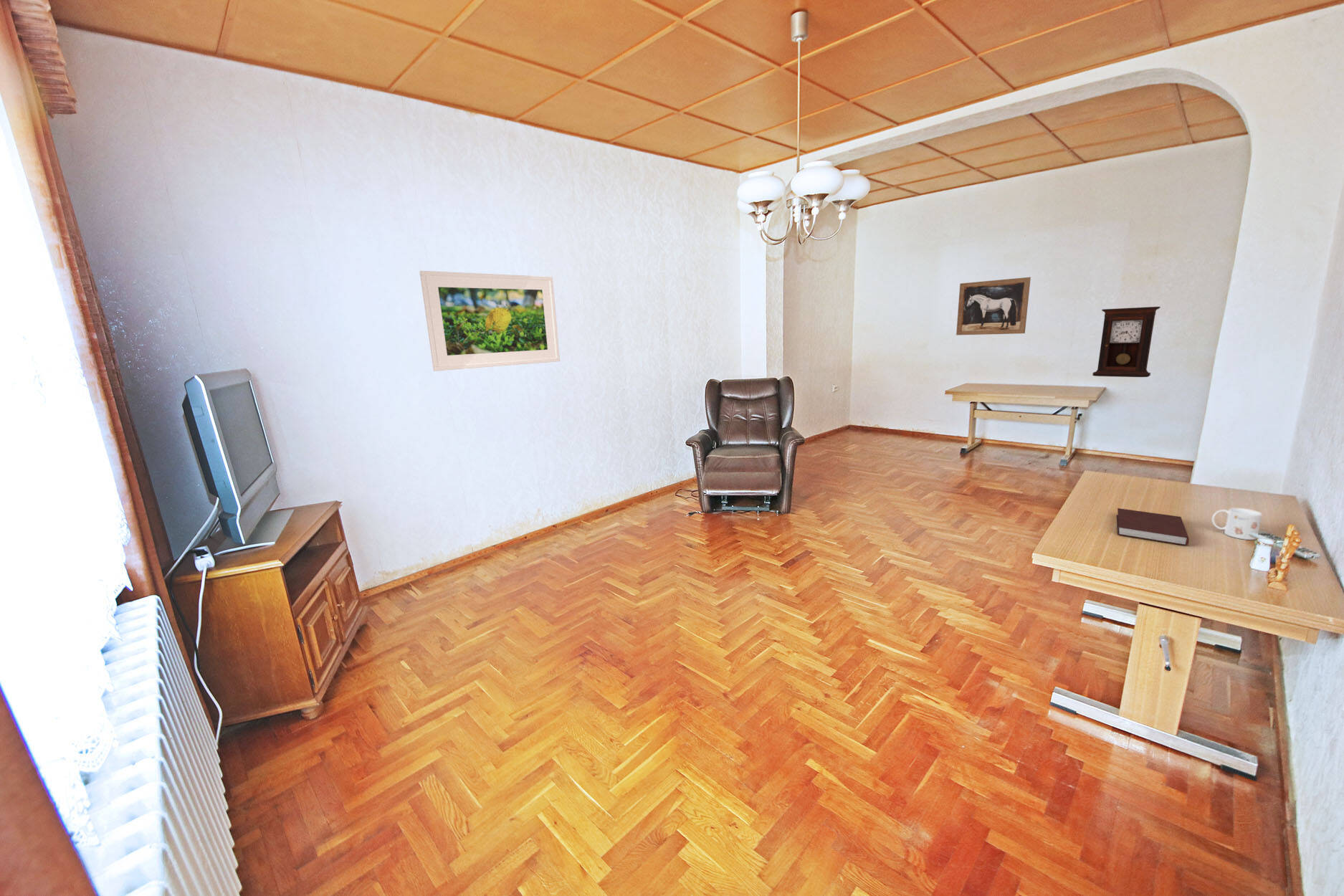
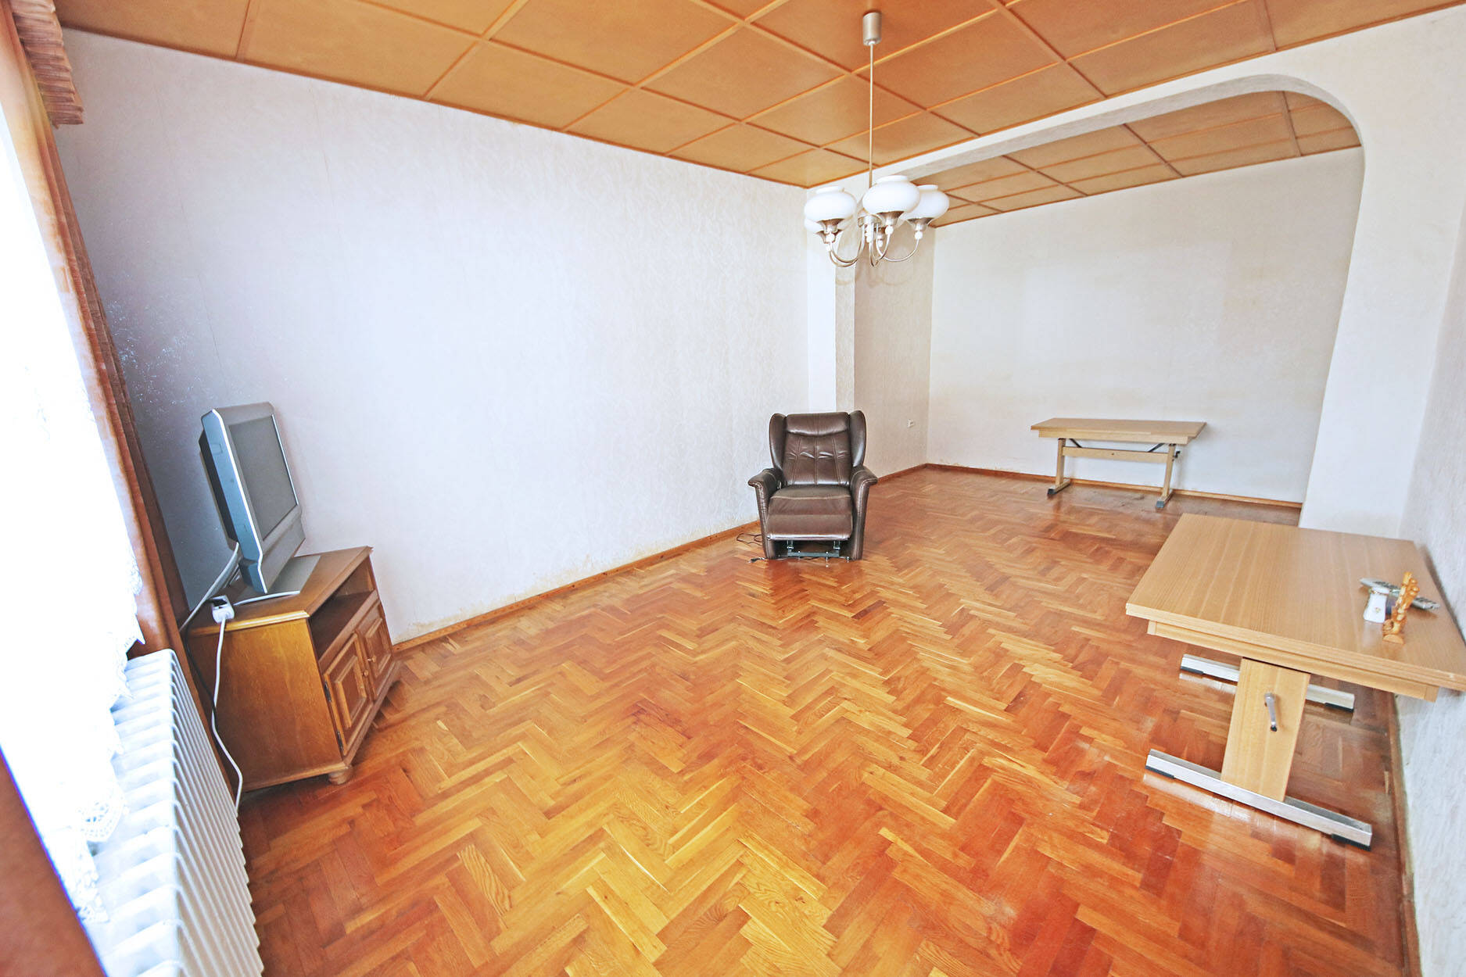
- pendulum clock (1125, 342)
- wall art (991, 308)
- notebook (1150, 525)
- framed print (497, 320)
- mug (1235, 522)
